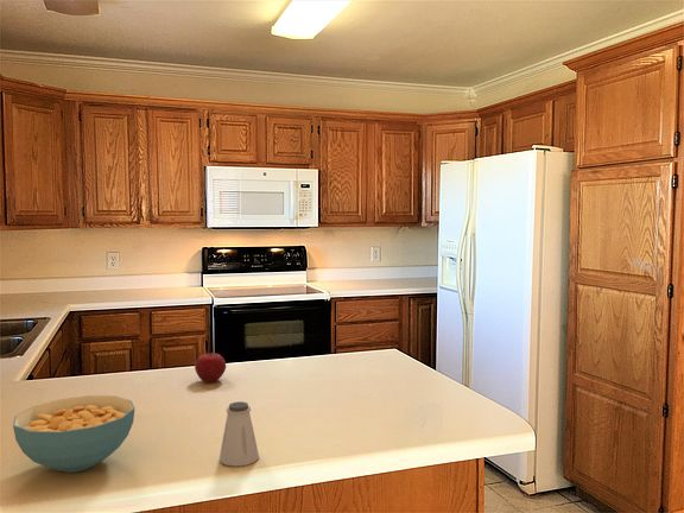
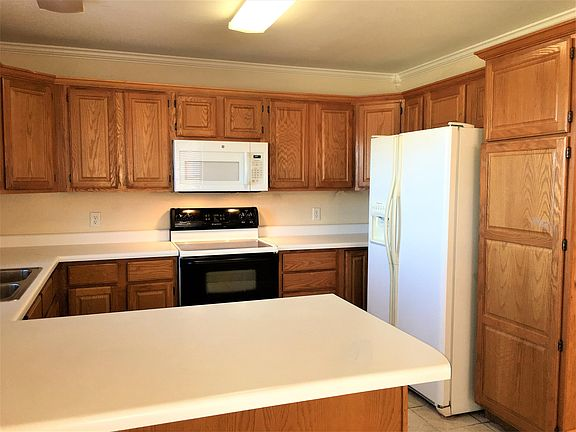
- cereal bowl (76, 438)
- apple (210, 366)
- saltshaker (239, 431)
